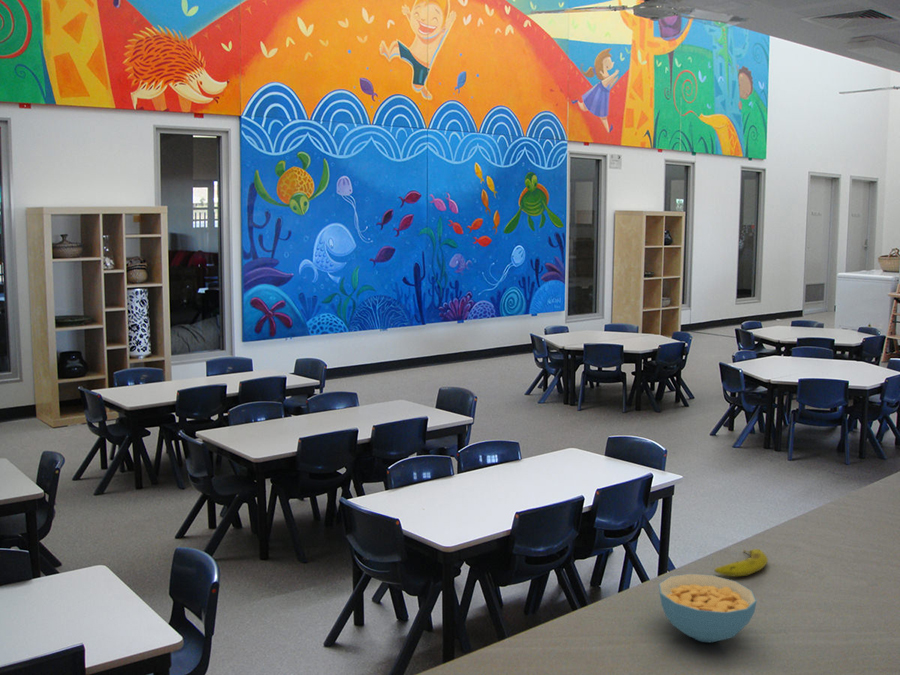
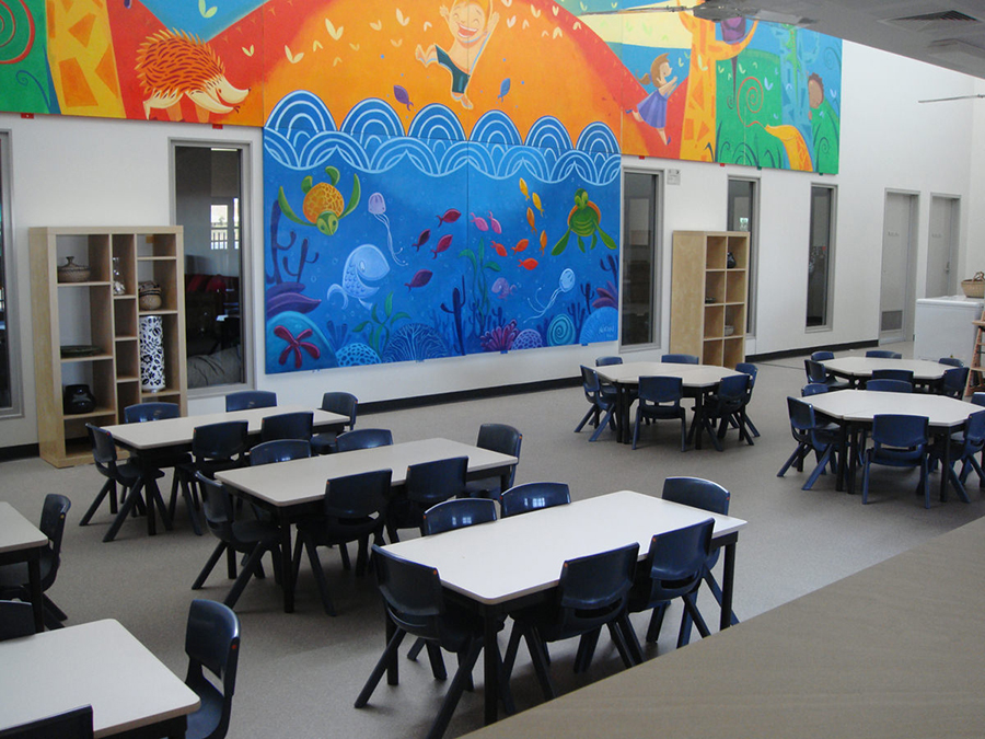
- fruit (740, 561)
- cereal bowl (705, 614)
